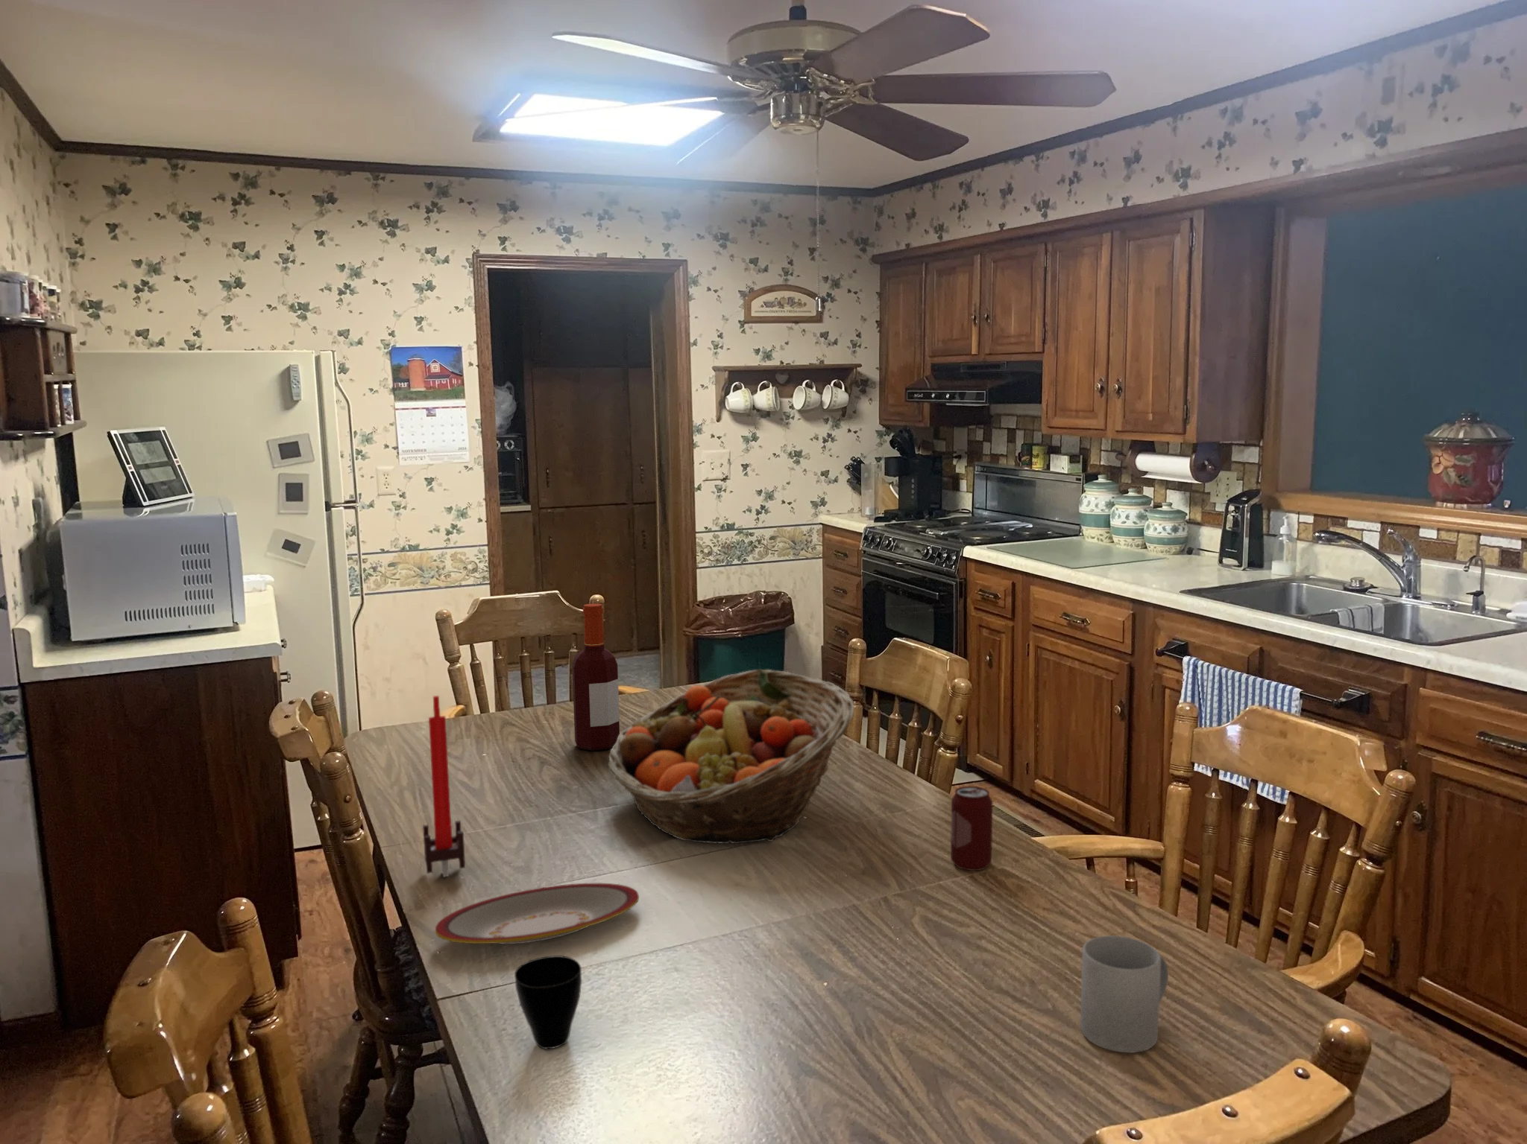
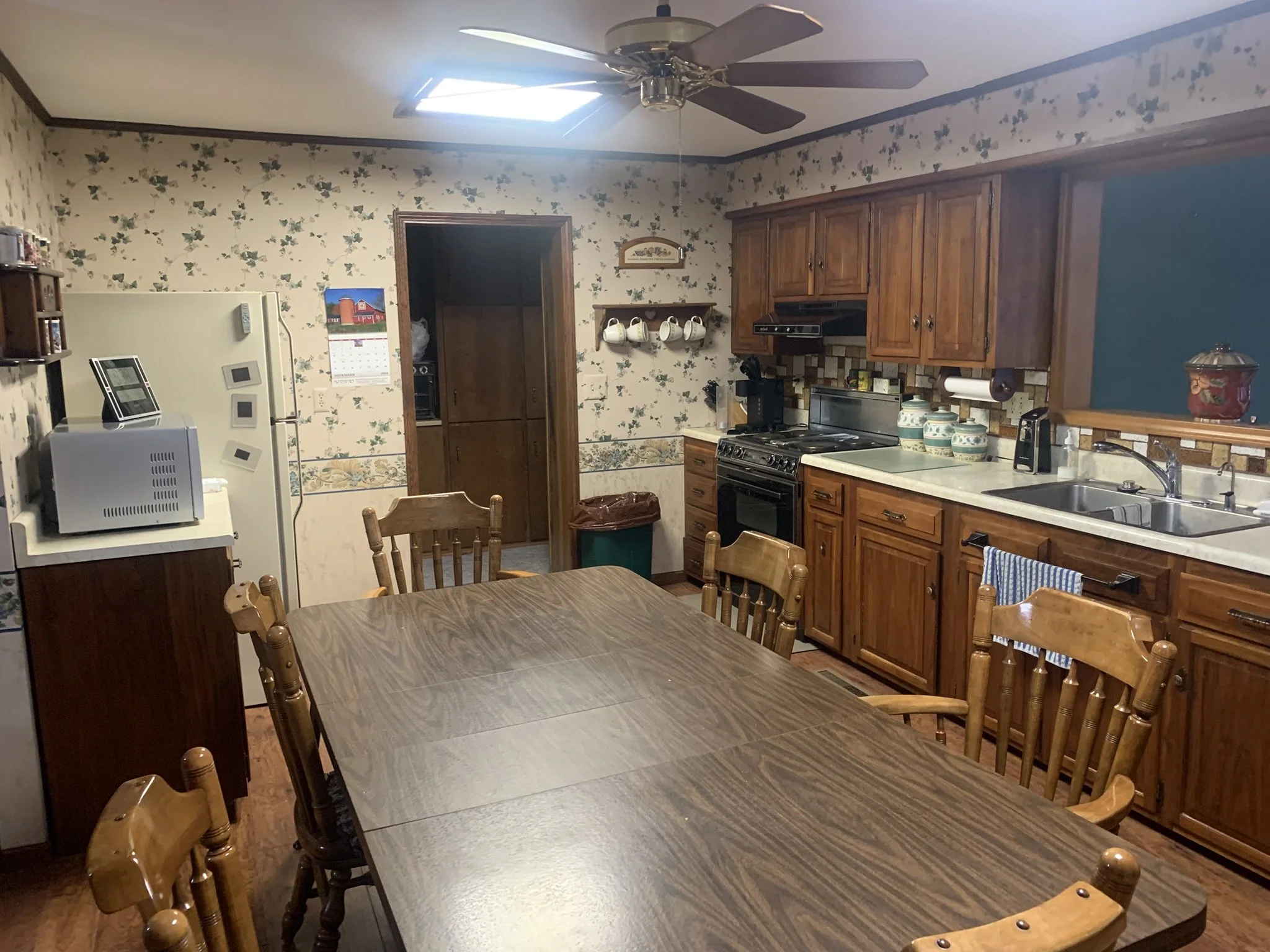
- bottle (595, 675)
- cup (547, 1000)
- beverage can (972, 826)
- fruit basket (730, 750)
- mug (1130, 988)
- candle (440, 786)
- plate (541, 918)
